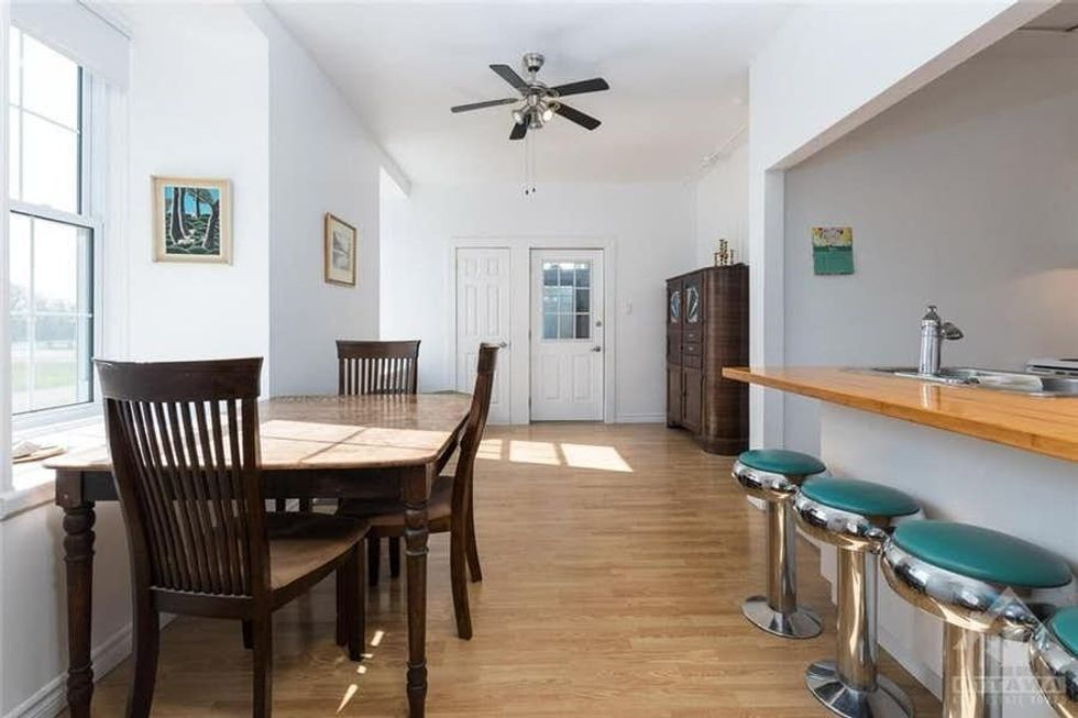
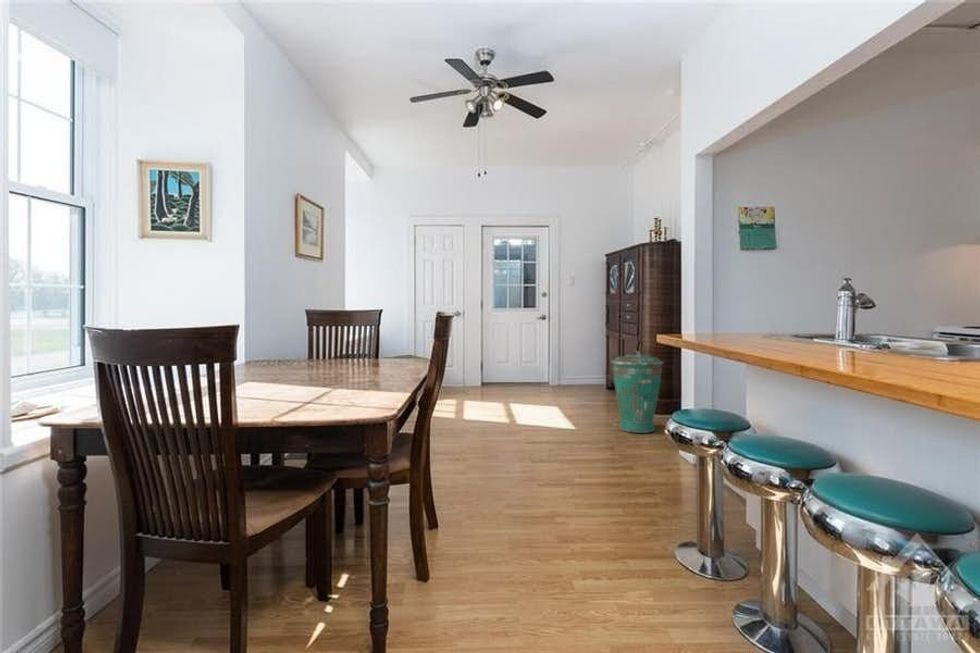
+ trash can (636, 390)
